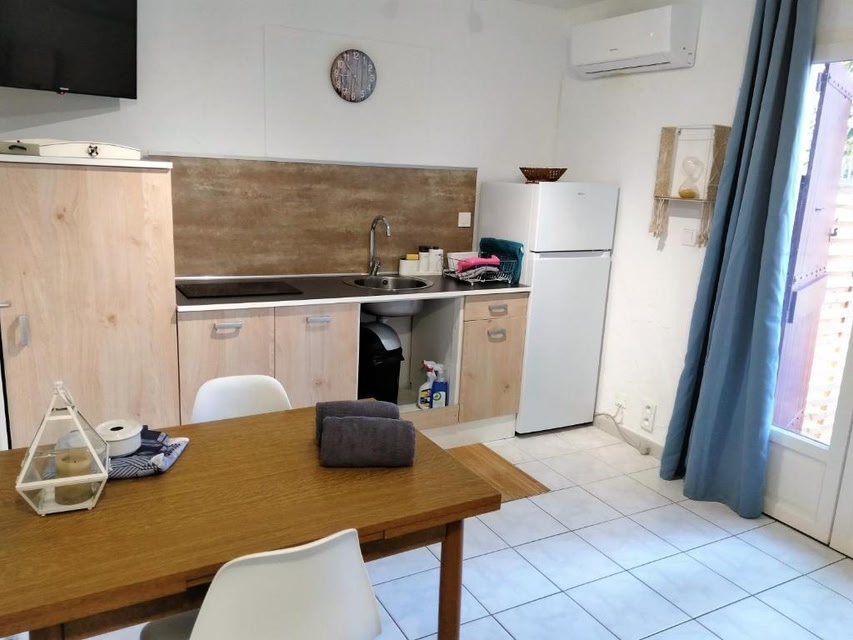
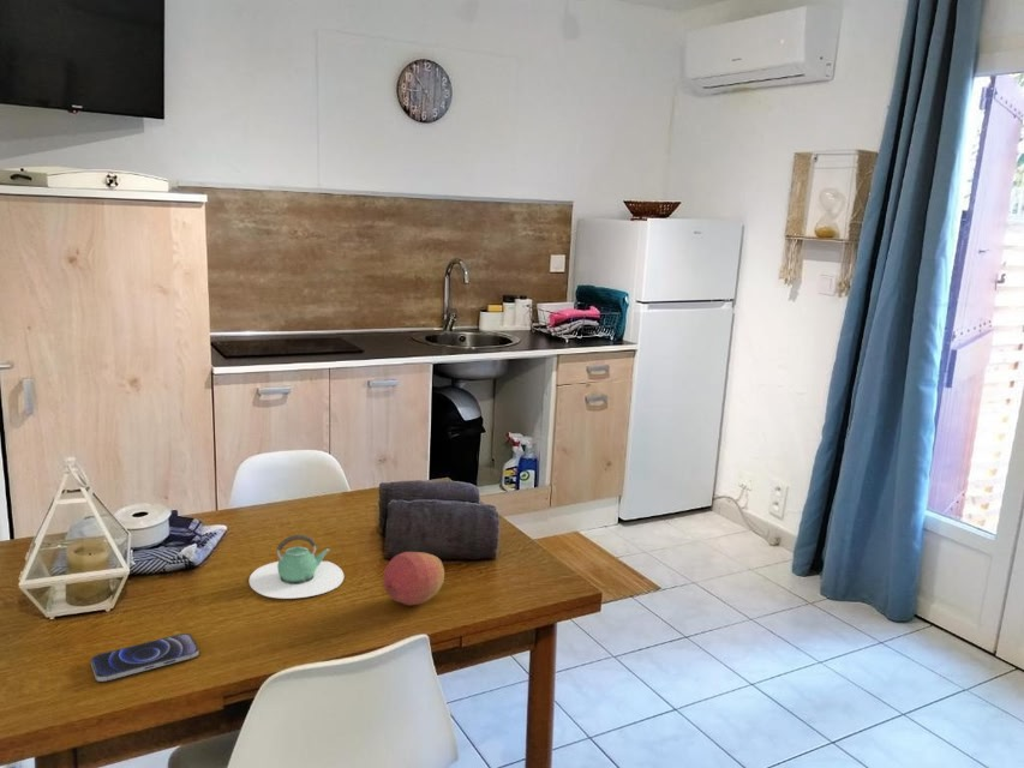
+ teapot (297, 556)
+ smartphone (145, 655)
+ fruit (414, 577)
